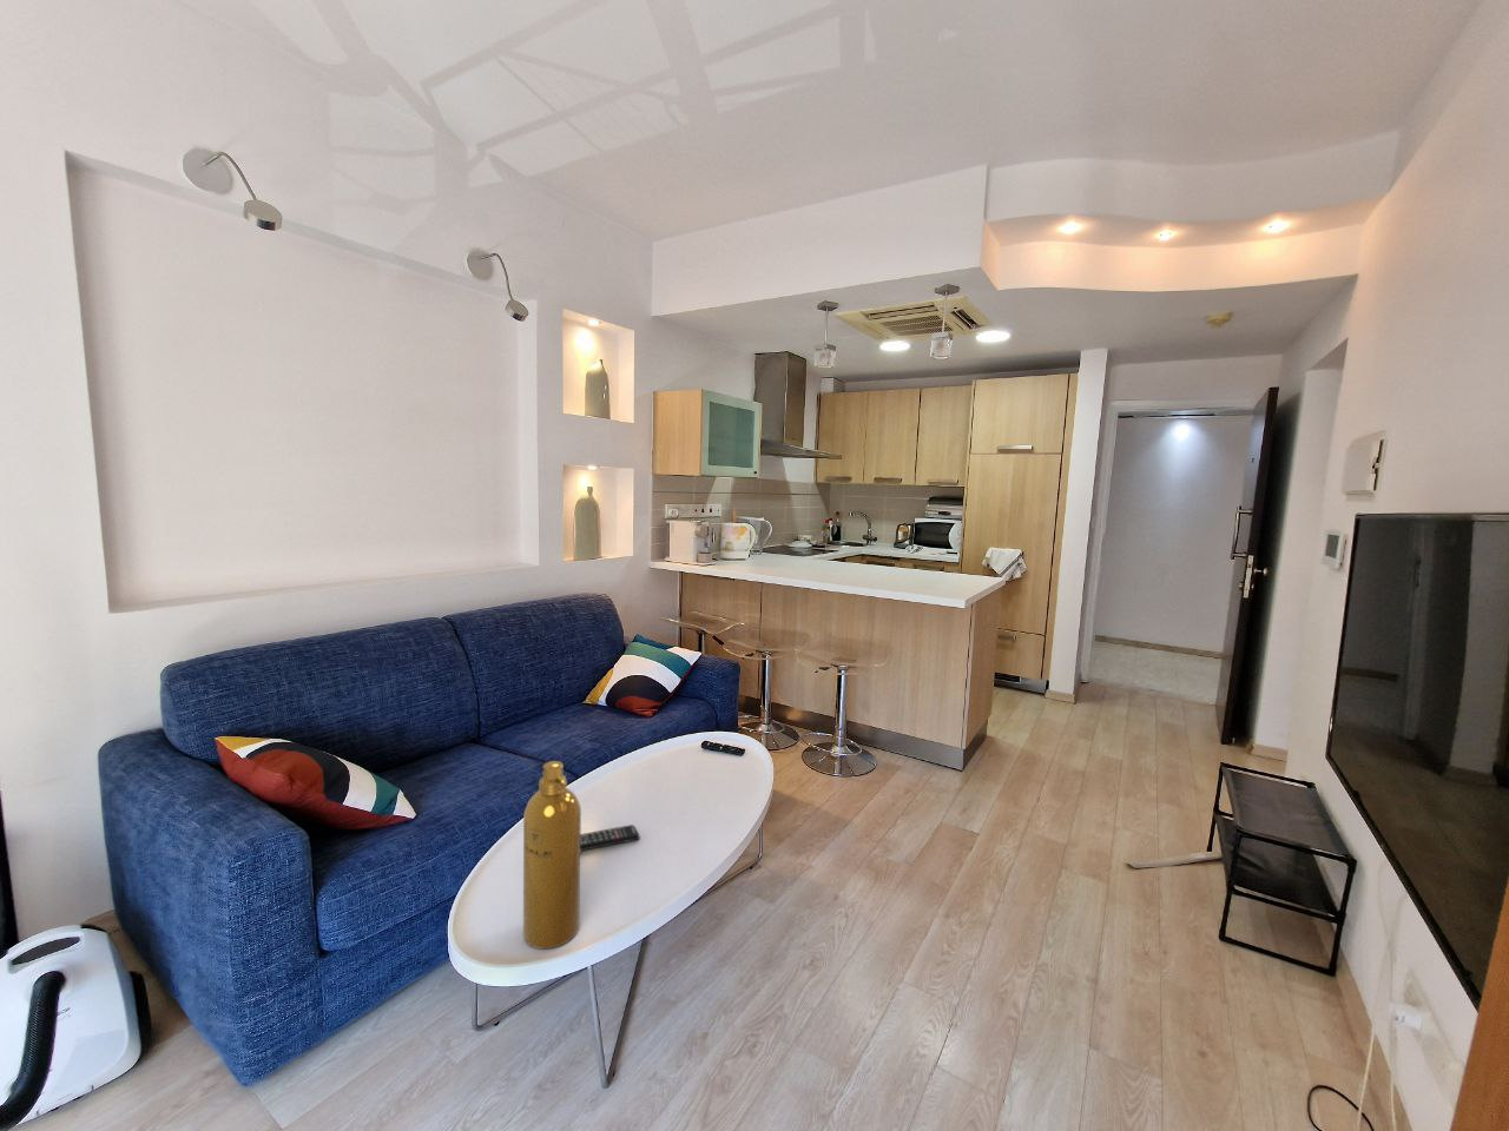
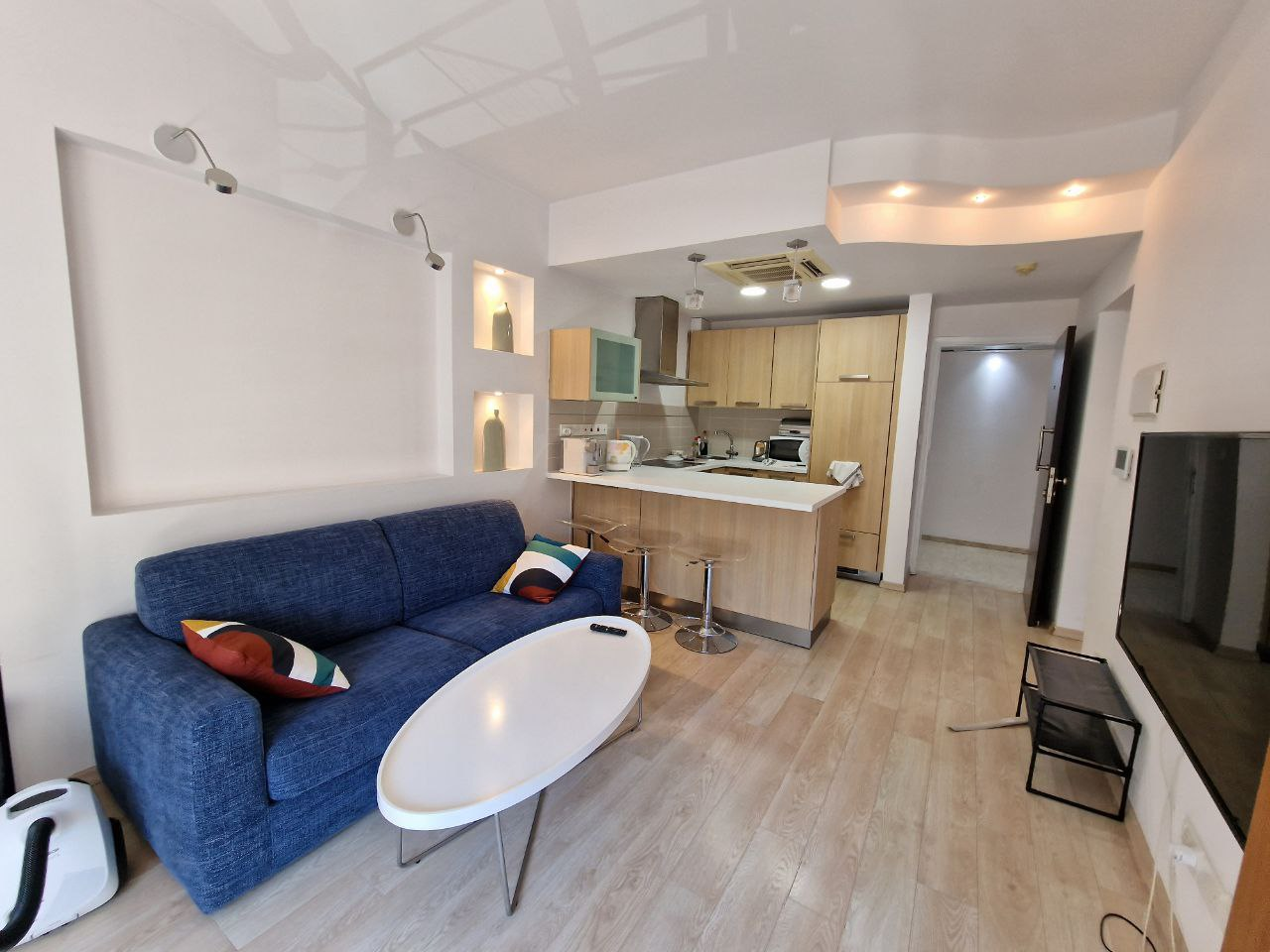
- spray bottle (554, 851)
- remote control (592, 841)
